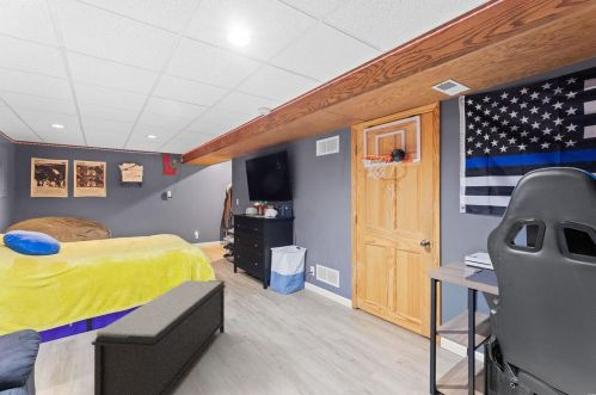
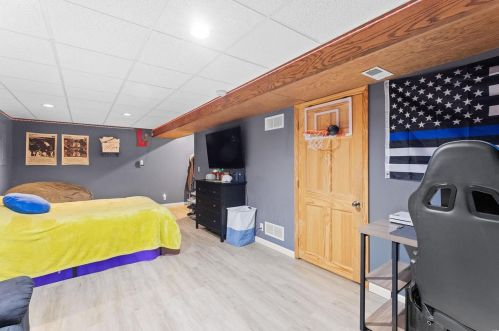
- bench (174, 332)
